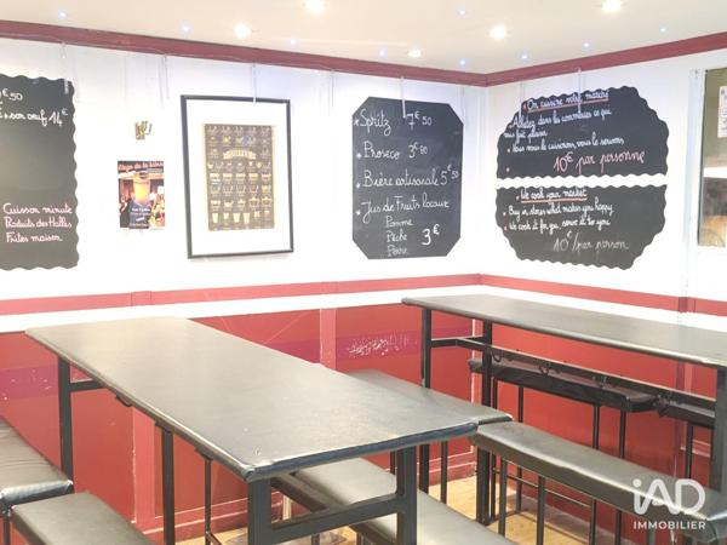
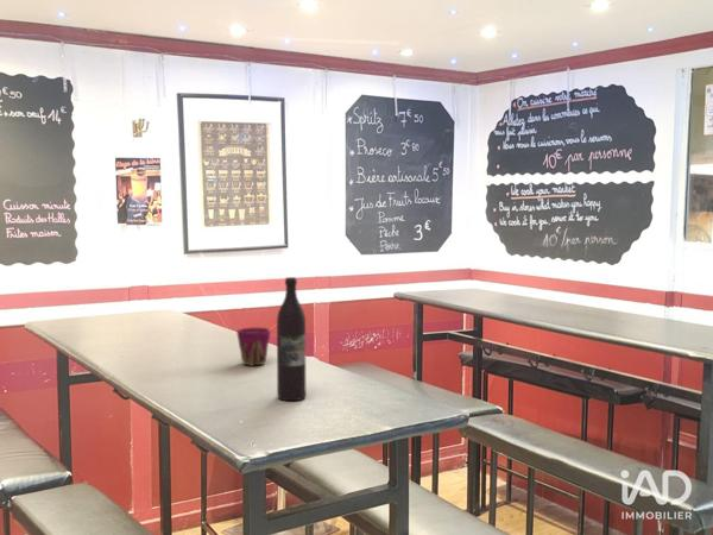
+ cup (255, 346)
+ wine bottle (291, 338)
